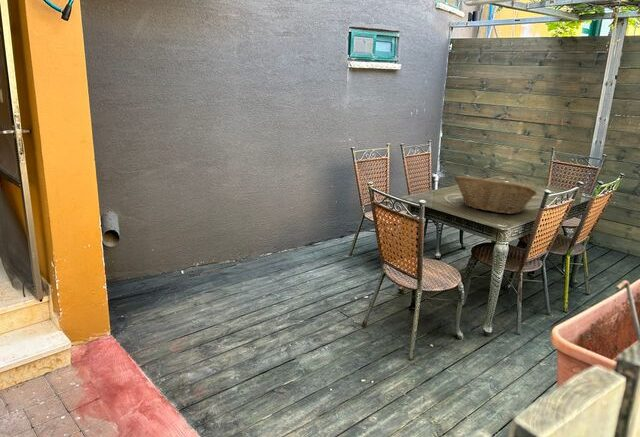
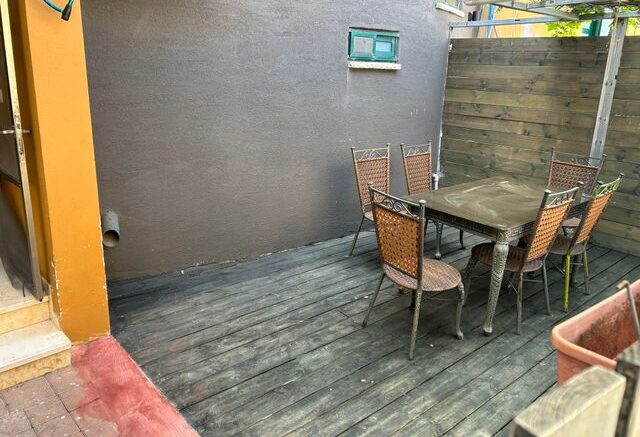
- fruit basket (493, 191)
